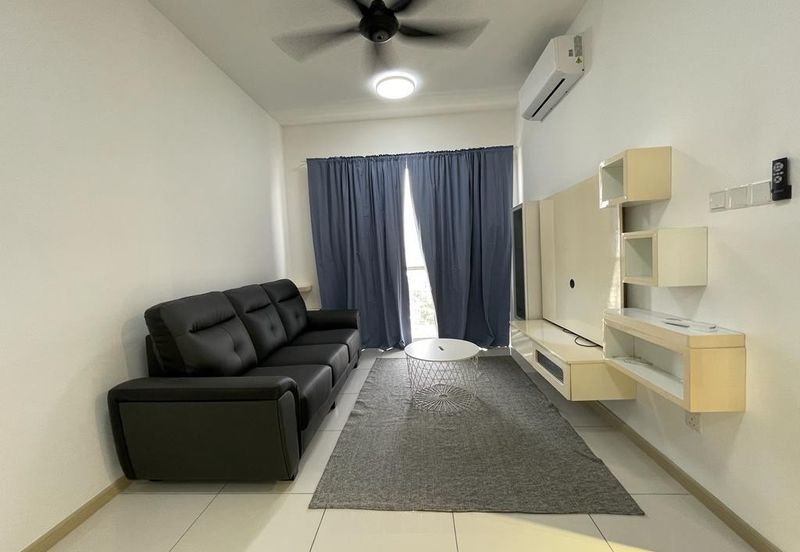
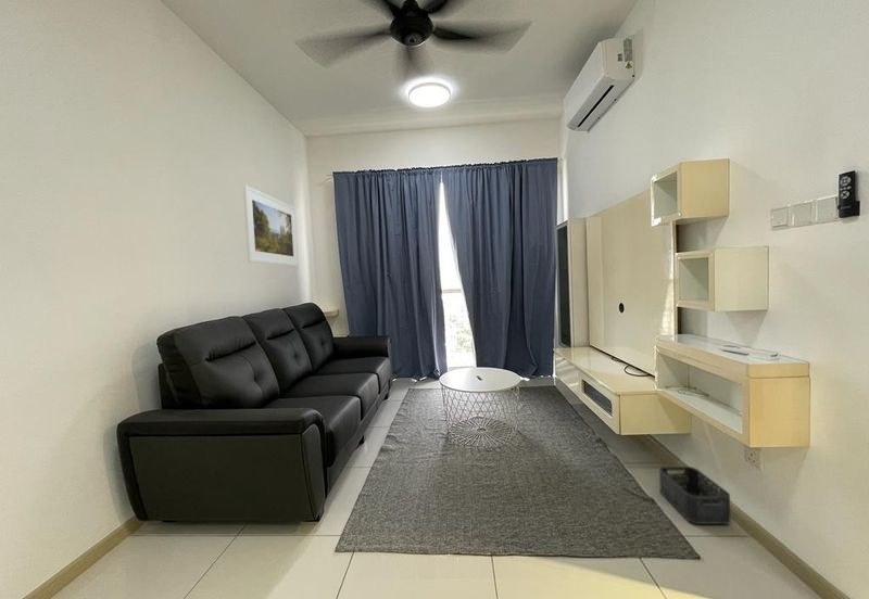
+ storage bin (692, 493)
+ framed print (274, 231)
